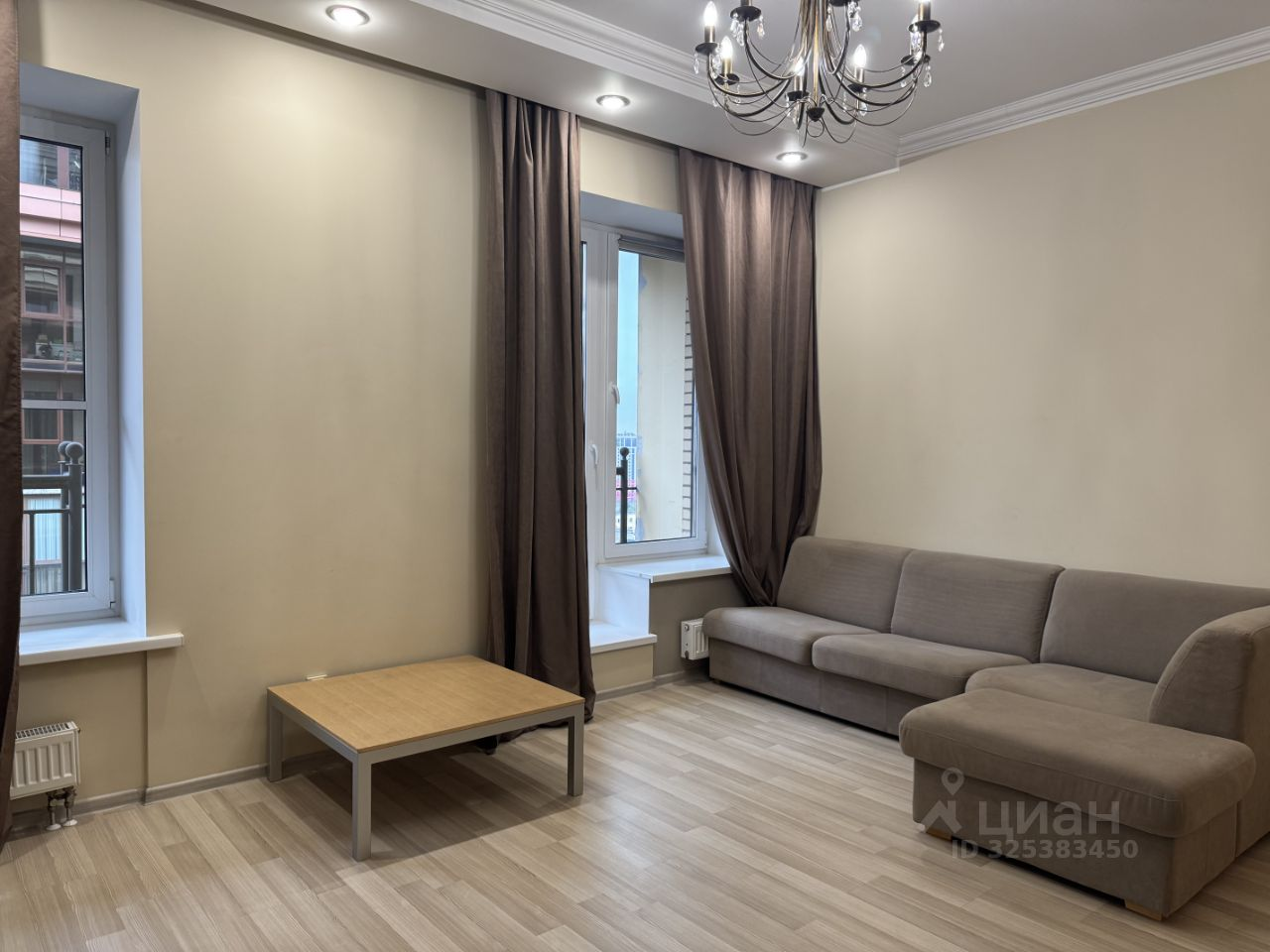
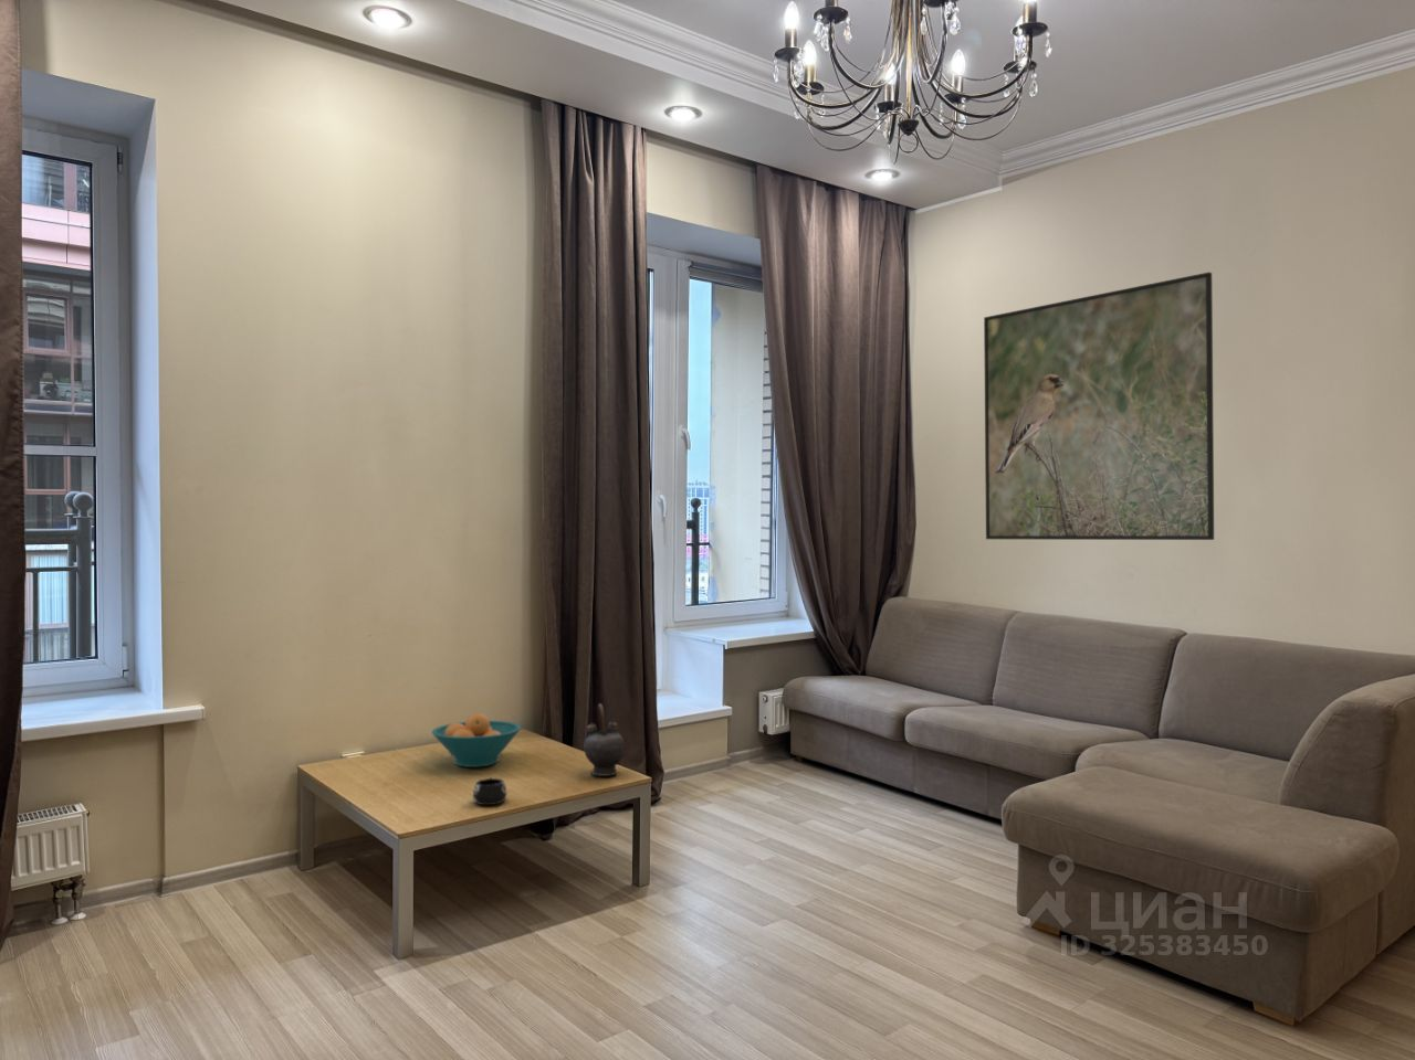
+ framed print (1087, 418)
+ mug (490, 789)
+ teapot (604, 737)
+ fruit bowl (477, 737)
